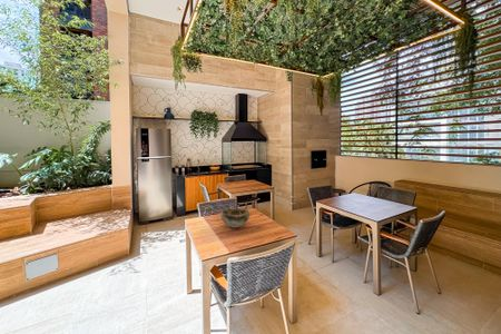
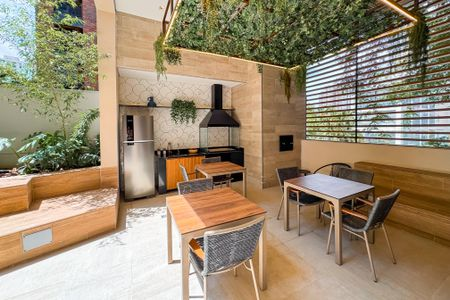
- decorative bowl (235, 218)
